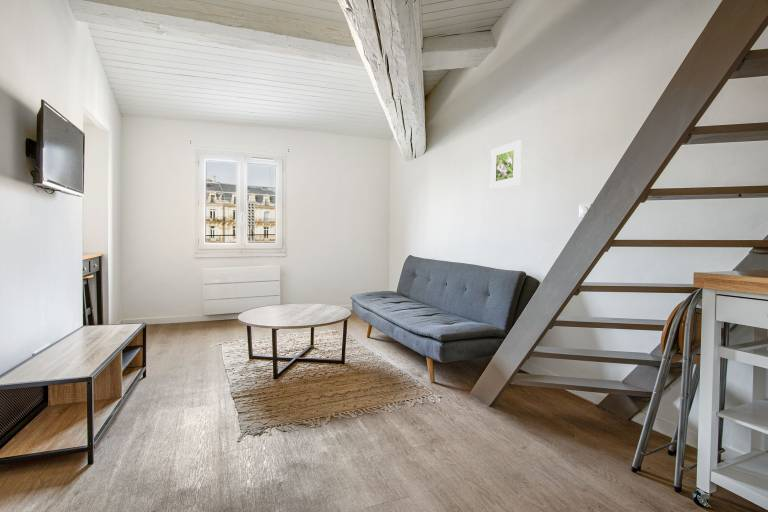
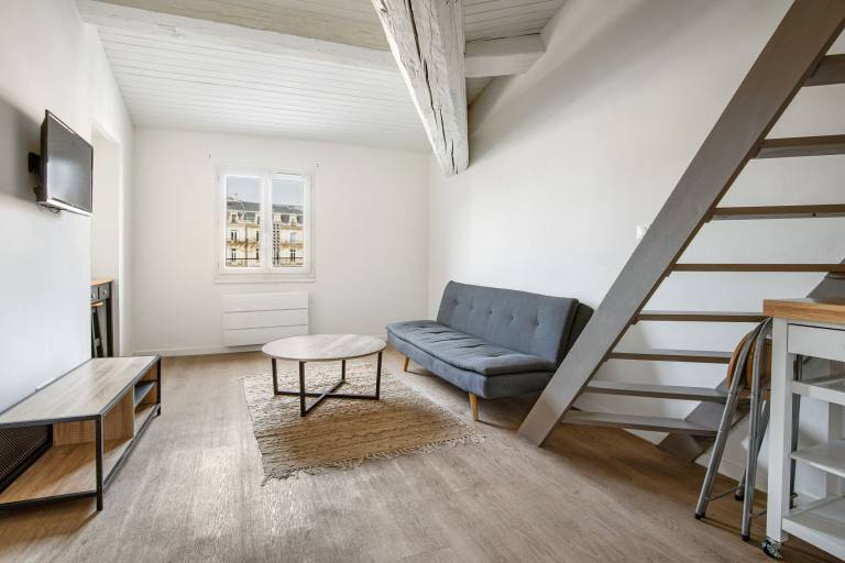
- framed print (505, 166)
